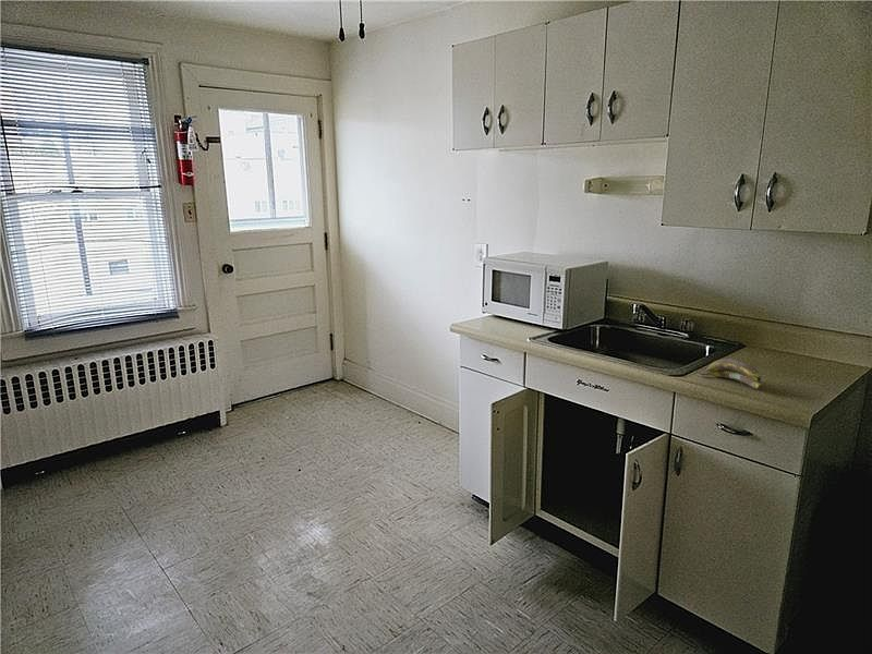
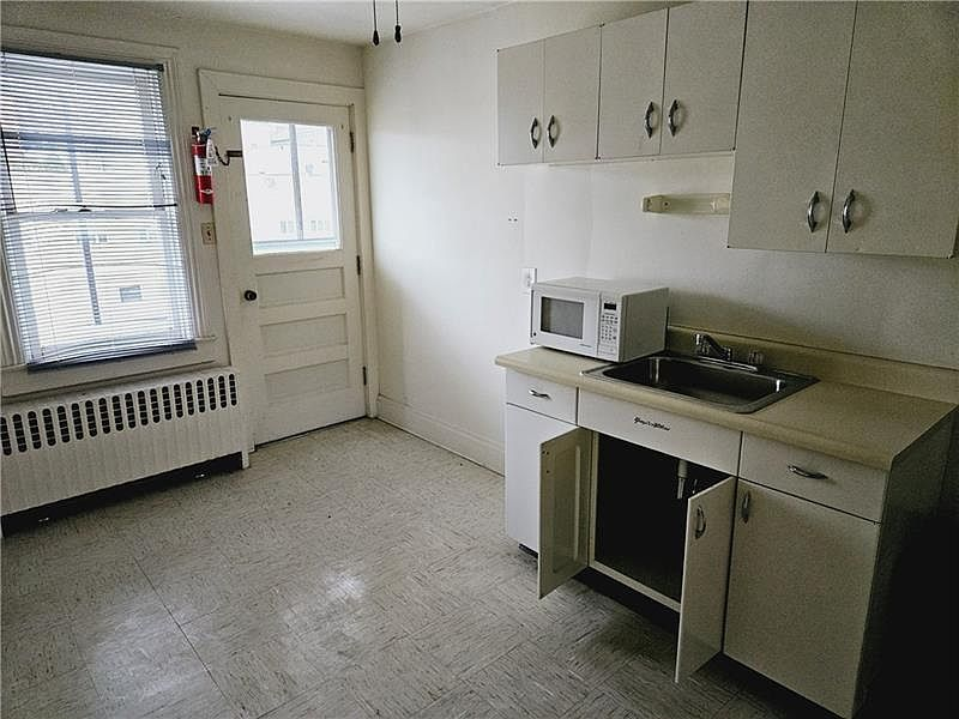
- banana (730, 371)
